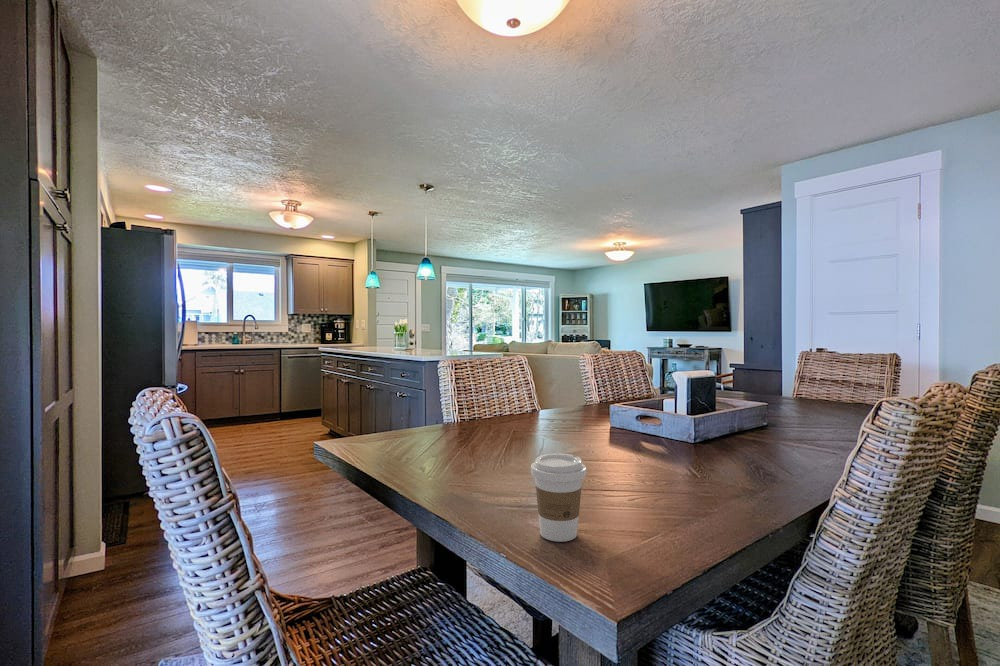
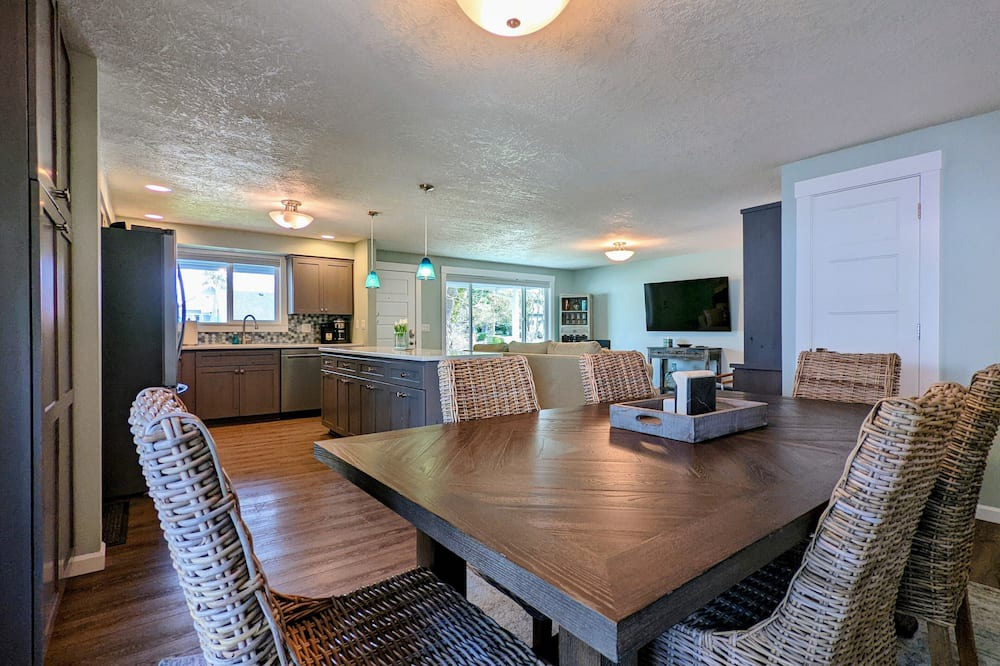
- coffee cup (558, 496)
